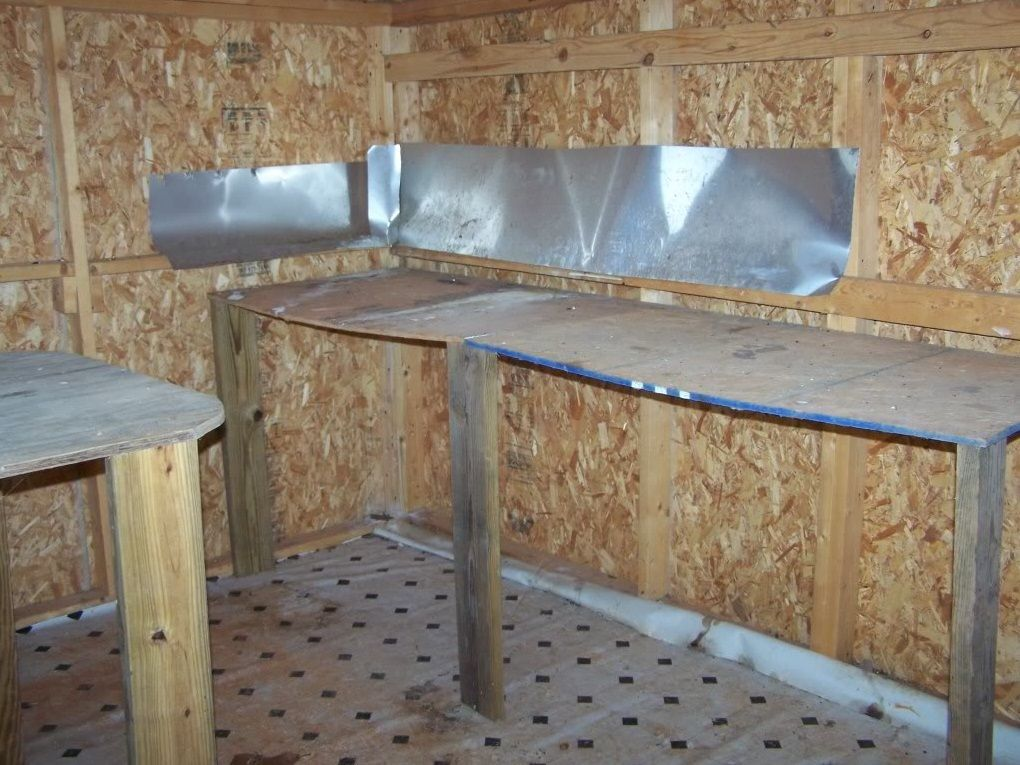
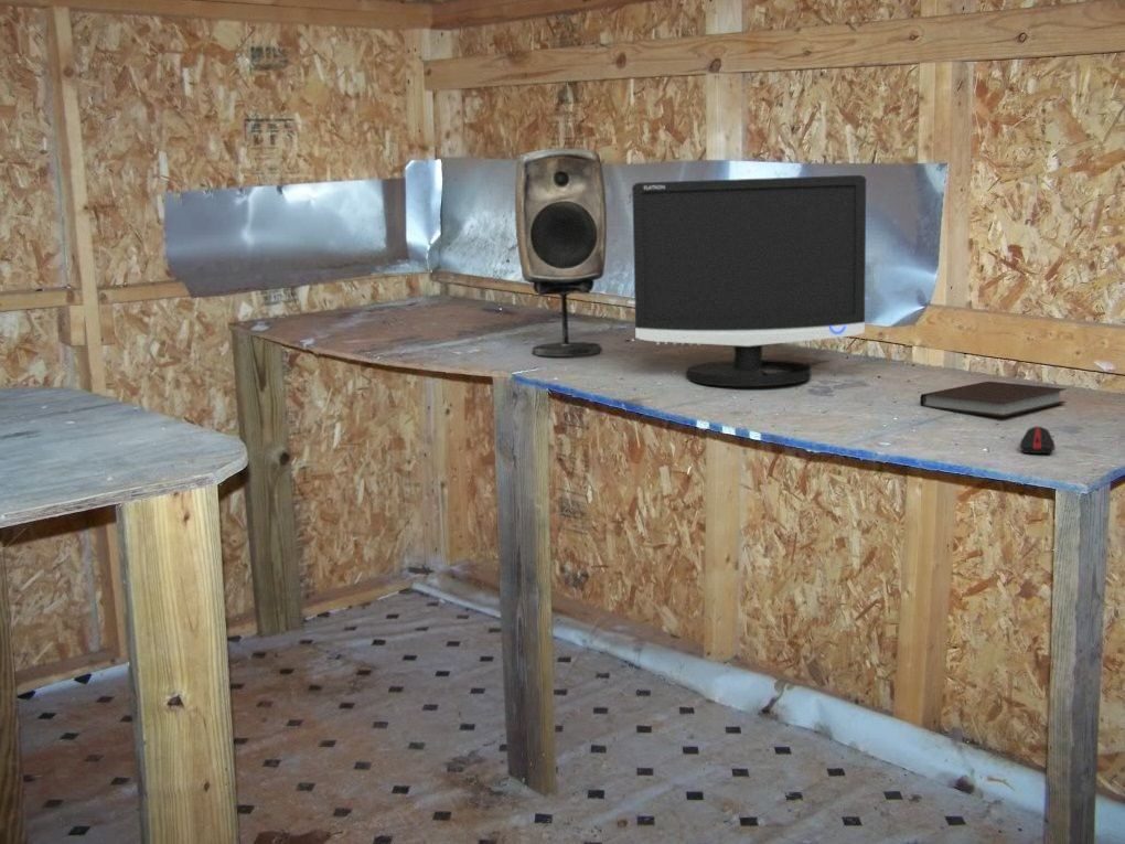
+ speaker (561, 250)
+ monitor (747, 279)
+ computer mouse (1037, 438)
+ notebook (993, 397)
